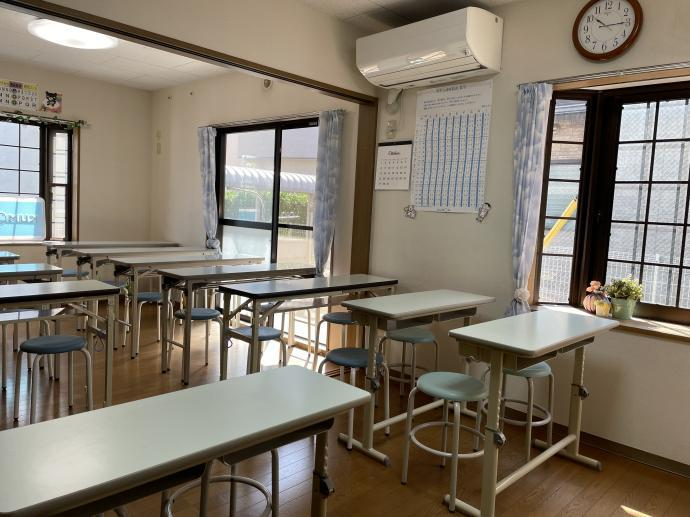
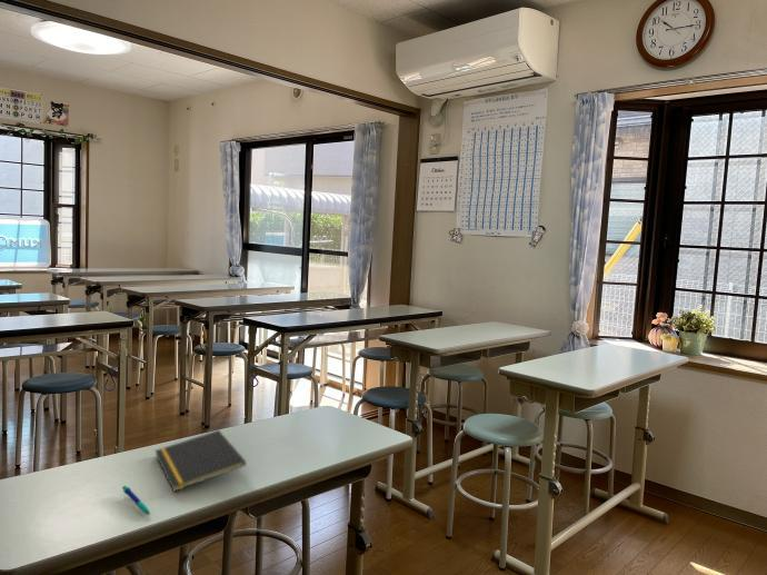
+ pen (136, 499)
+ notepad (198, 457)
